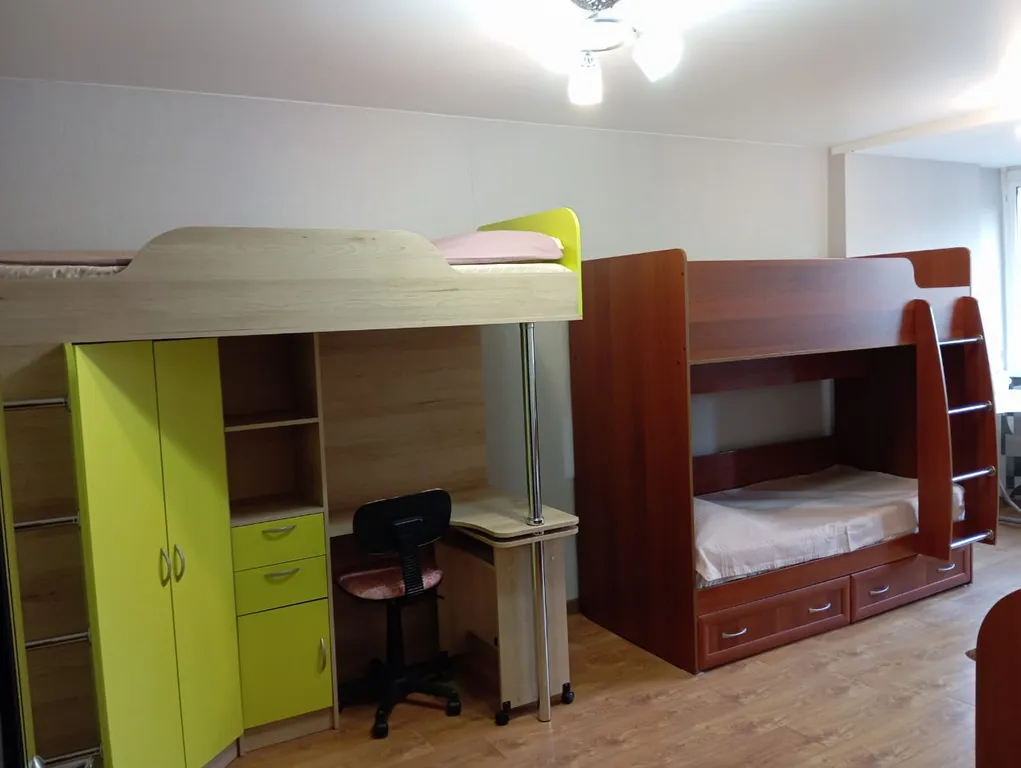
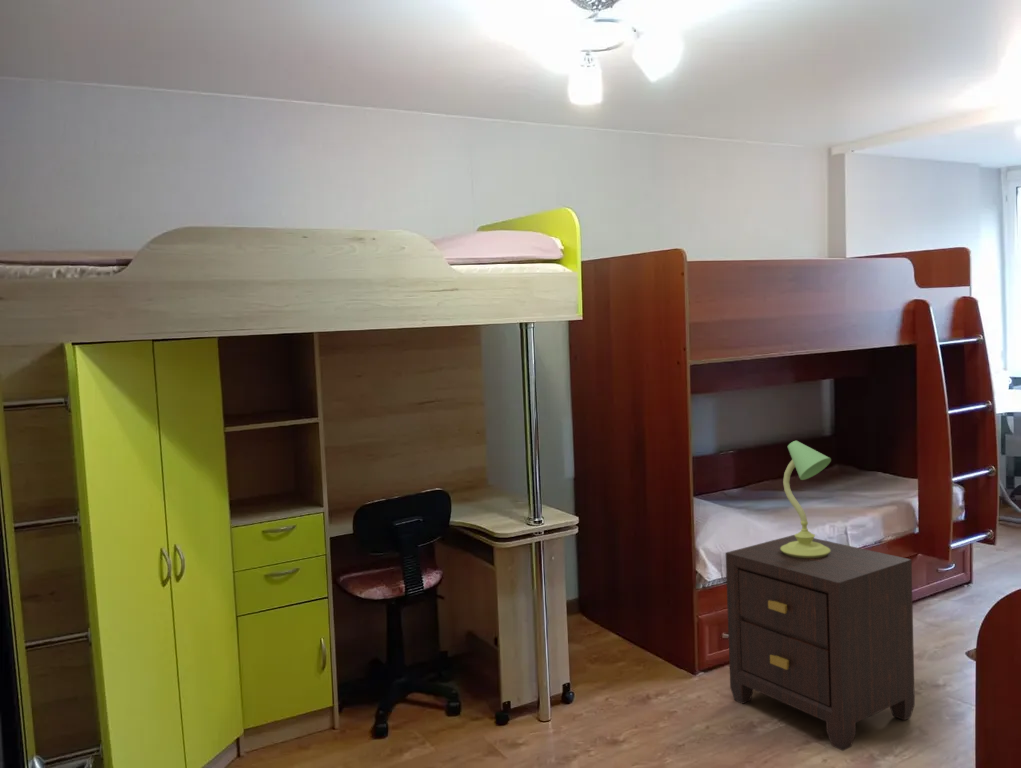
+ nightstand (816, 633)
+ table lamp (797, 501)
